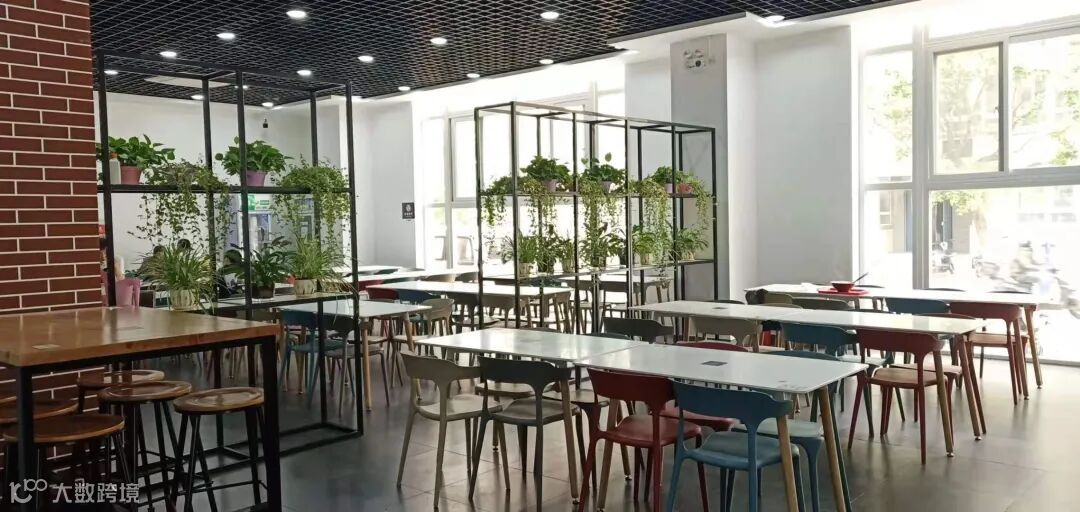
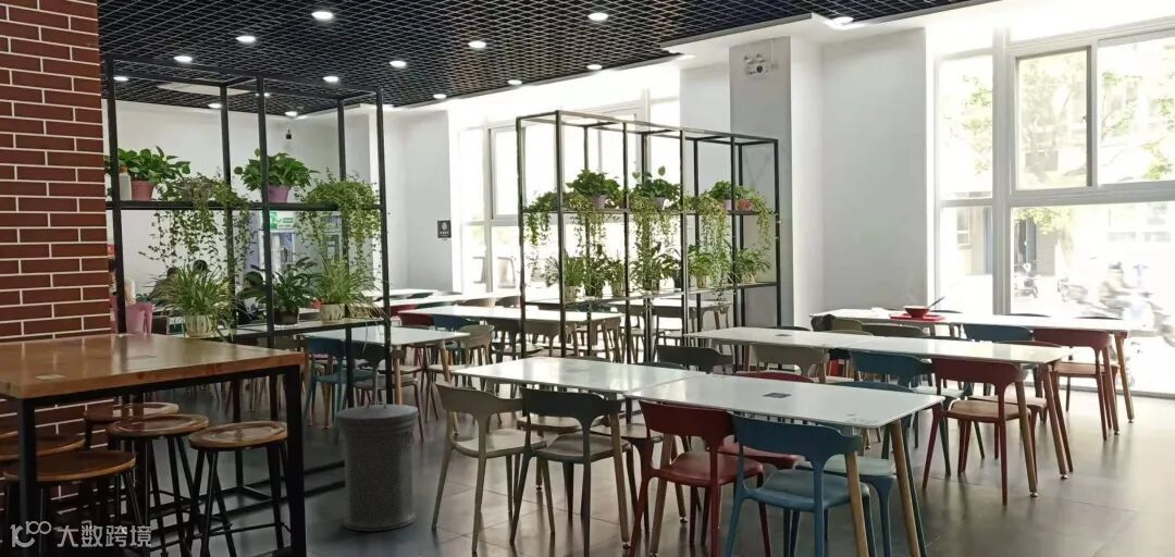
+ trash can (378, 461)
